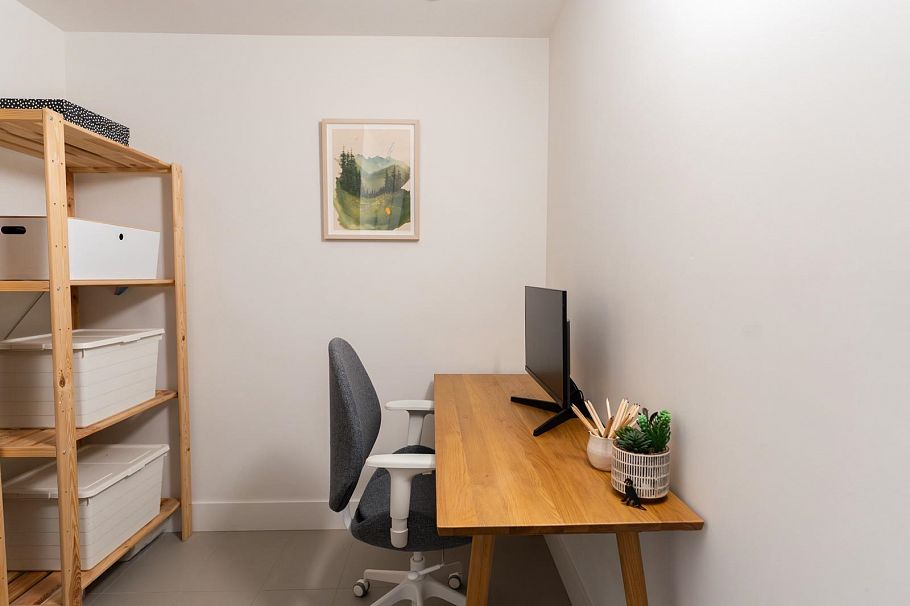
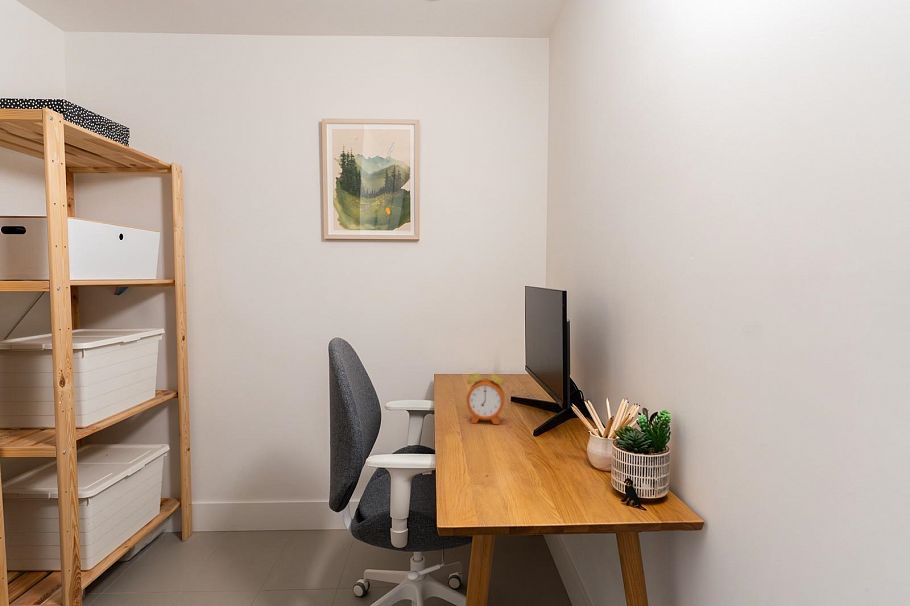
+ alarm clock (485, 393)
